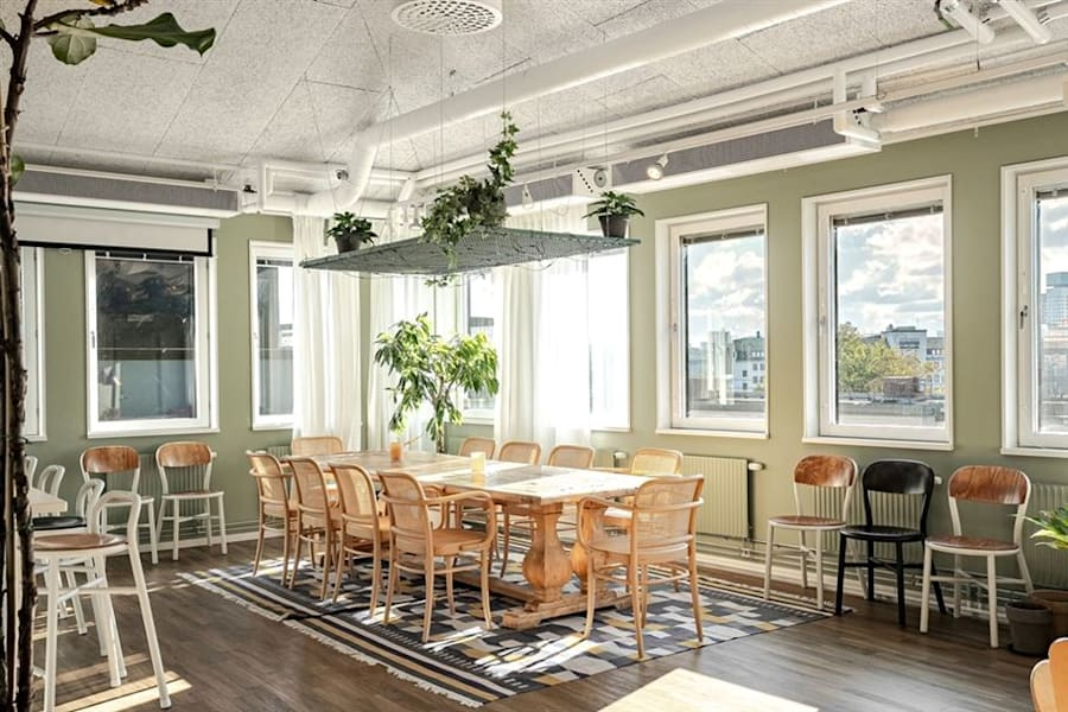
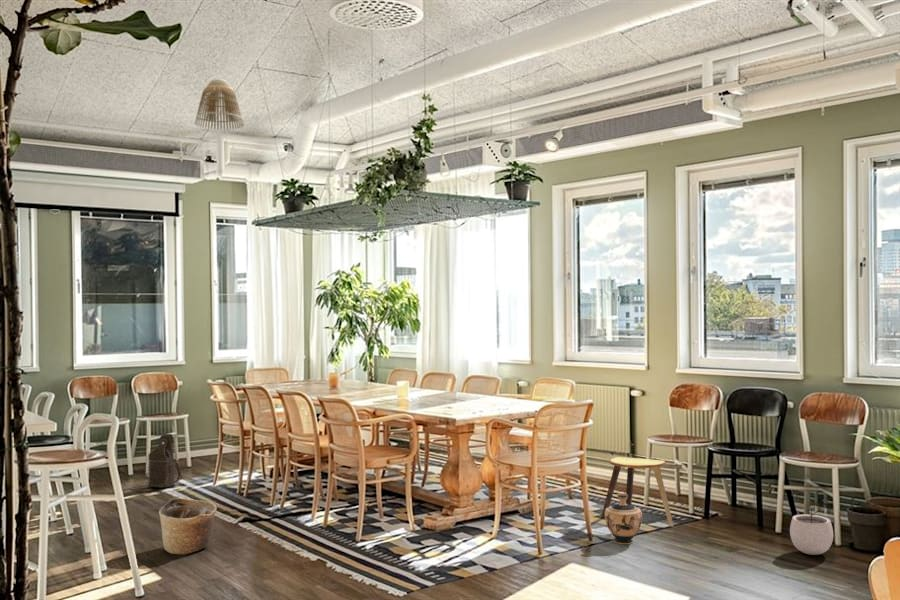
+ stool (631, 492)
+ shoulder bag (161, 460)
+ plant pot (811, 528)
+ basket (188, 525)
+ ceramic jug (623, 518)
+ lamp shade (219, 102)
